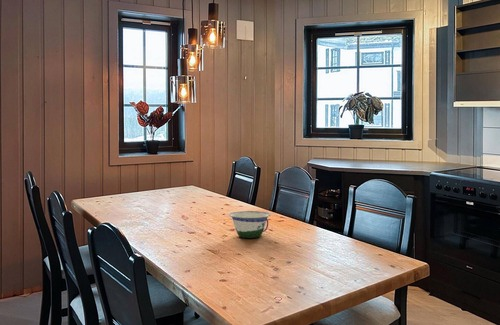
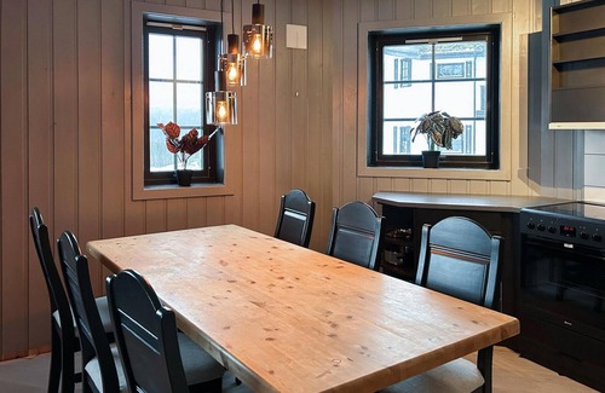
- bowl (250, 225)
